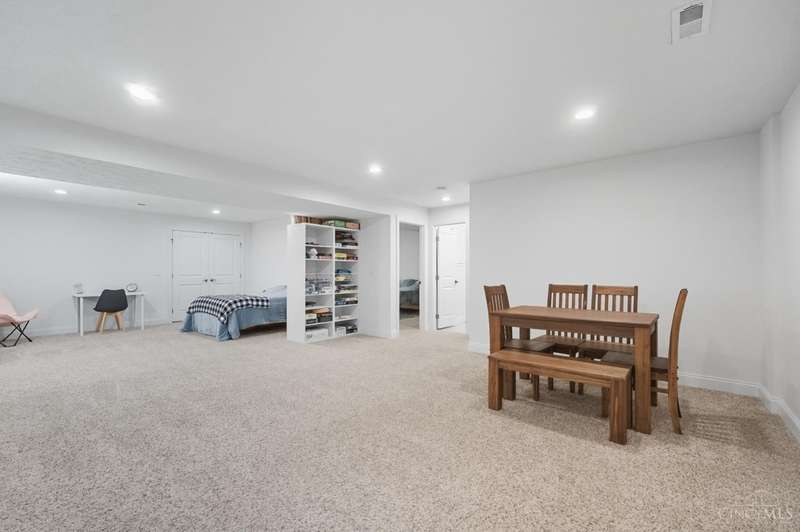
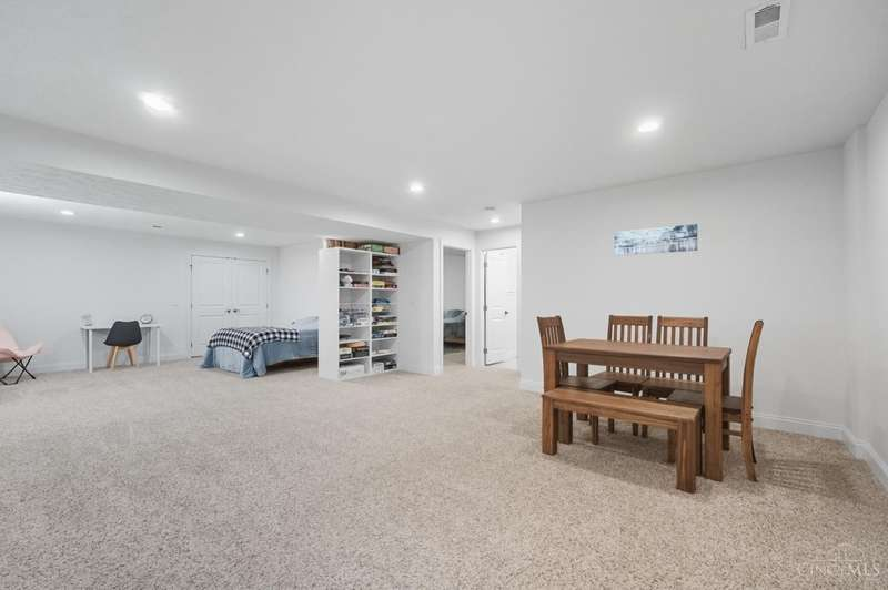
+ wall art (653, 241)
